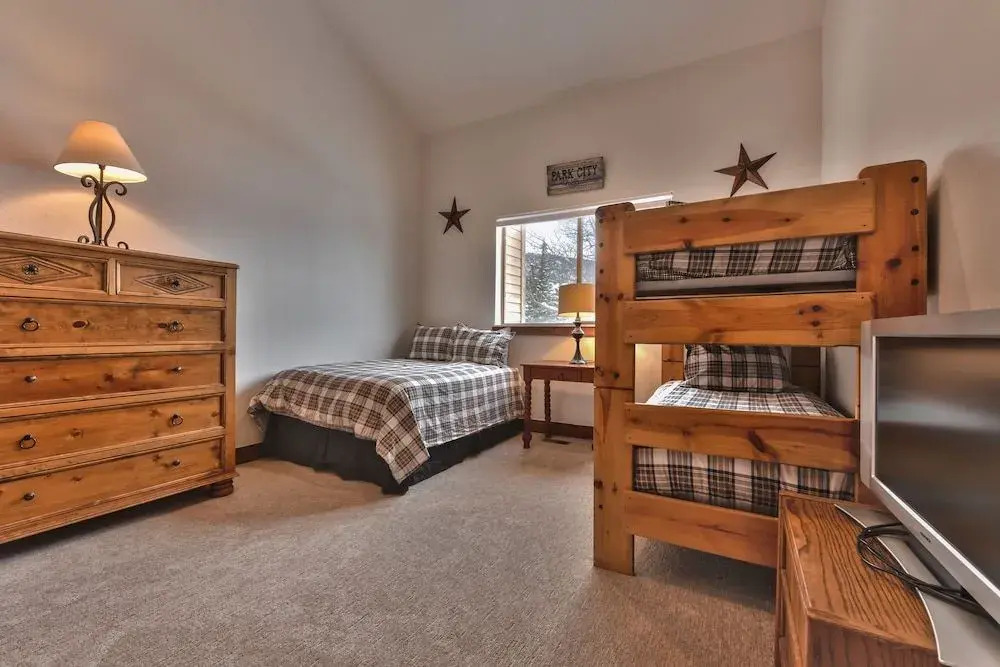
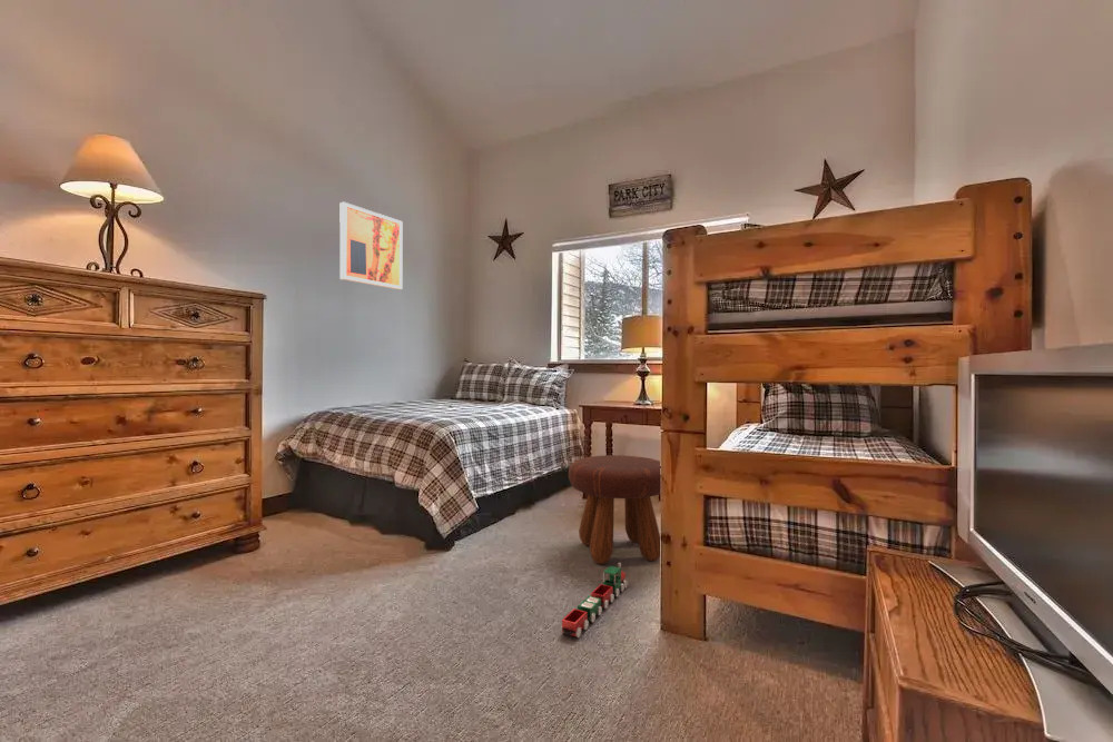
+ wall art (373, 248)
+ footstool (624, 506)
+ toy train (597, 595)
